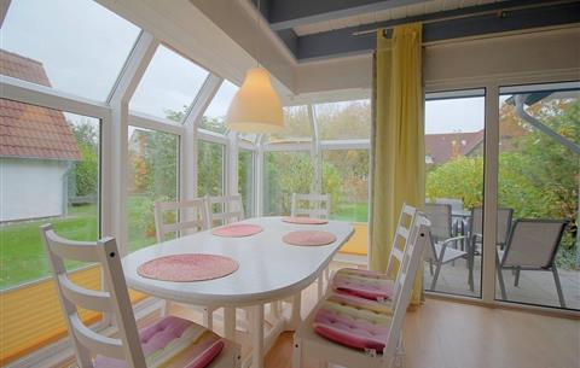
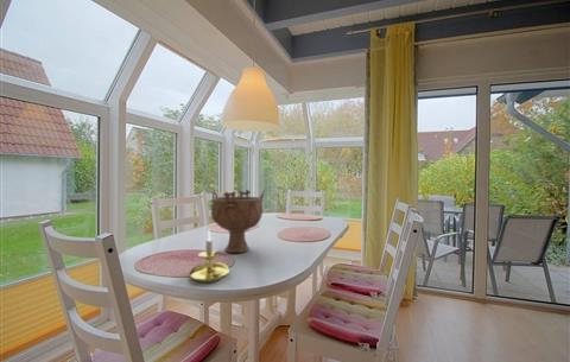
+ candle holder (209, 250)
+ decorative bowl (238, 220)
